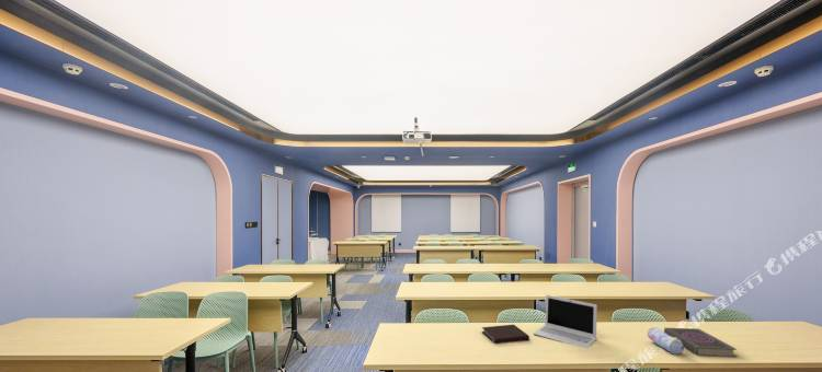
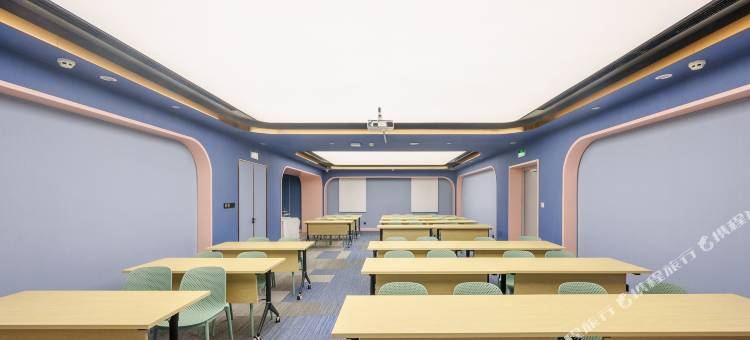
- notebook (504, 333)
- book (697, 341)
- pencil case (664, 339)
- laptop (564, 319)
